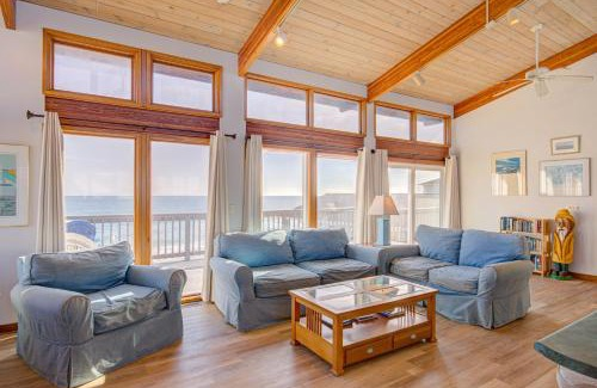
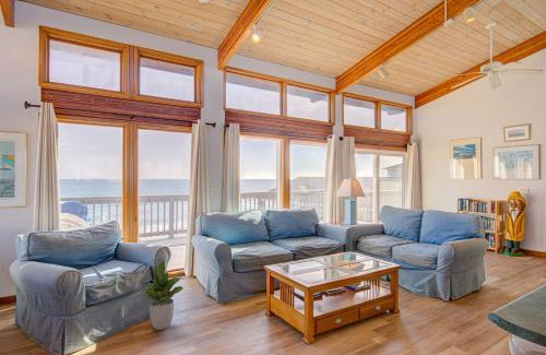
+ potted plant (162, 294)
